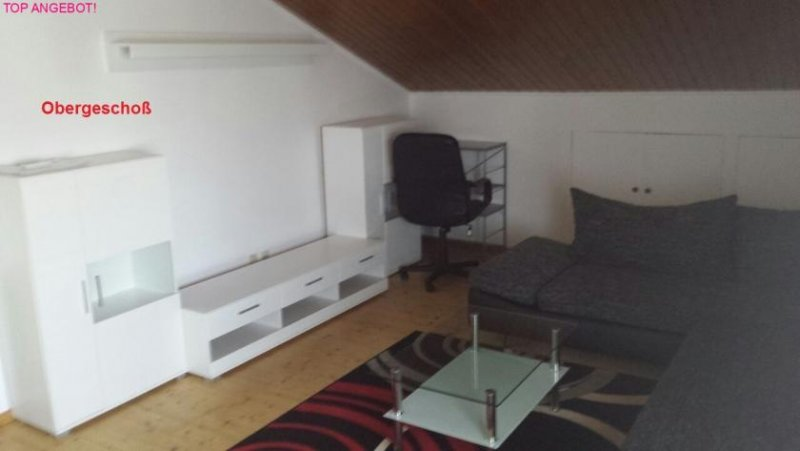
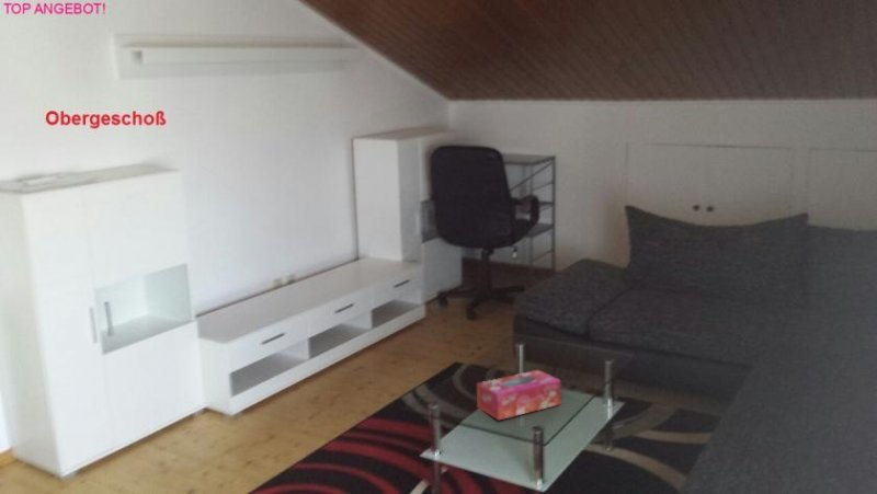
+ tissue box (519, 393)
